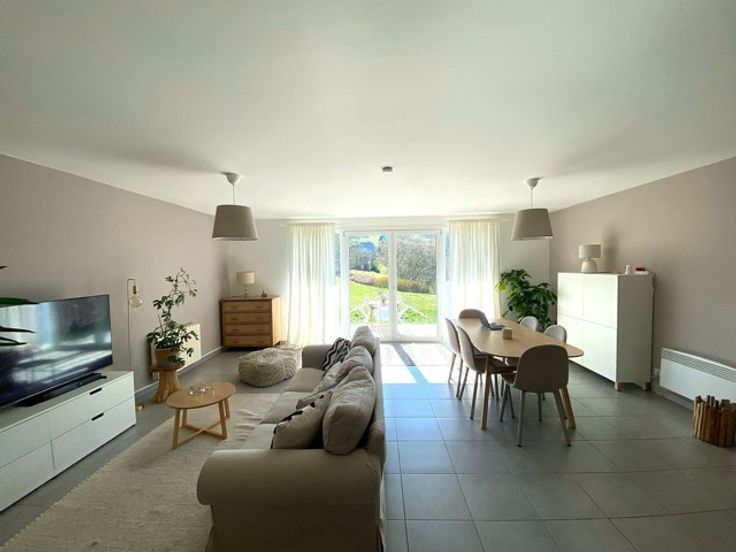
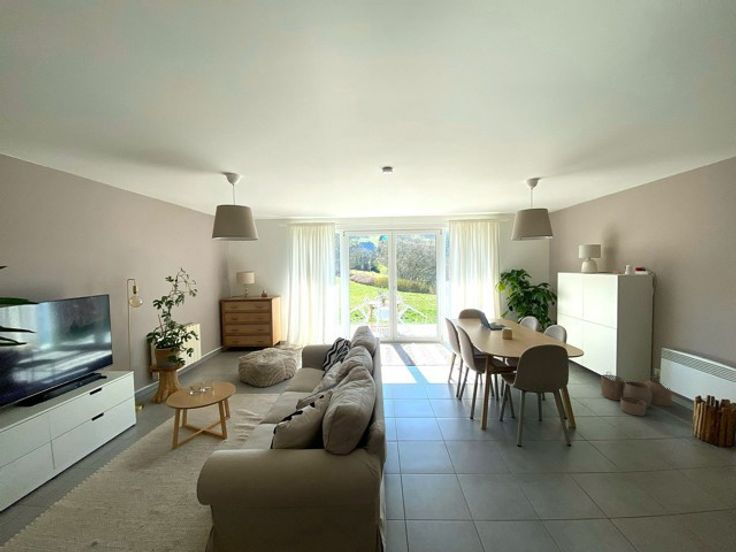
+ woven basket (641, 391)
